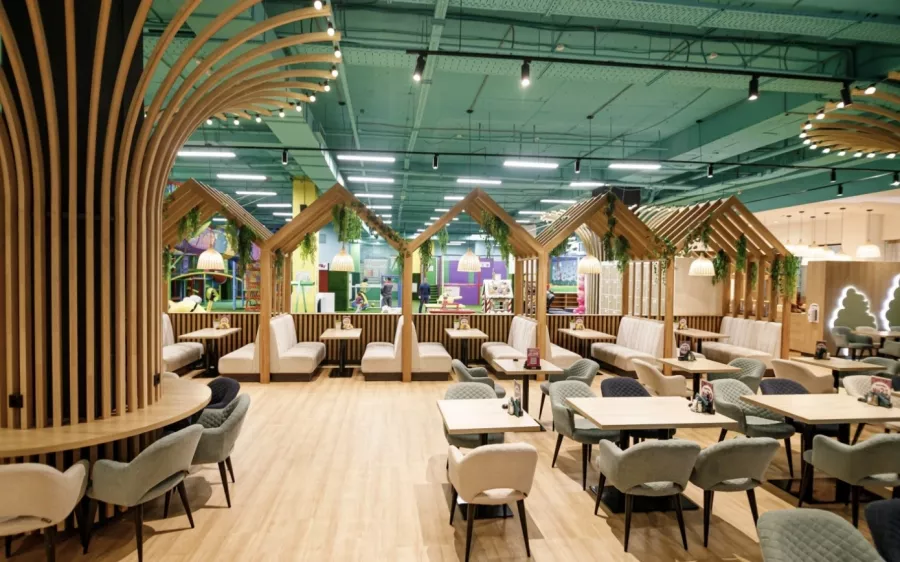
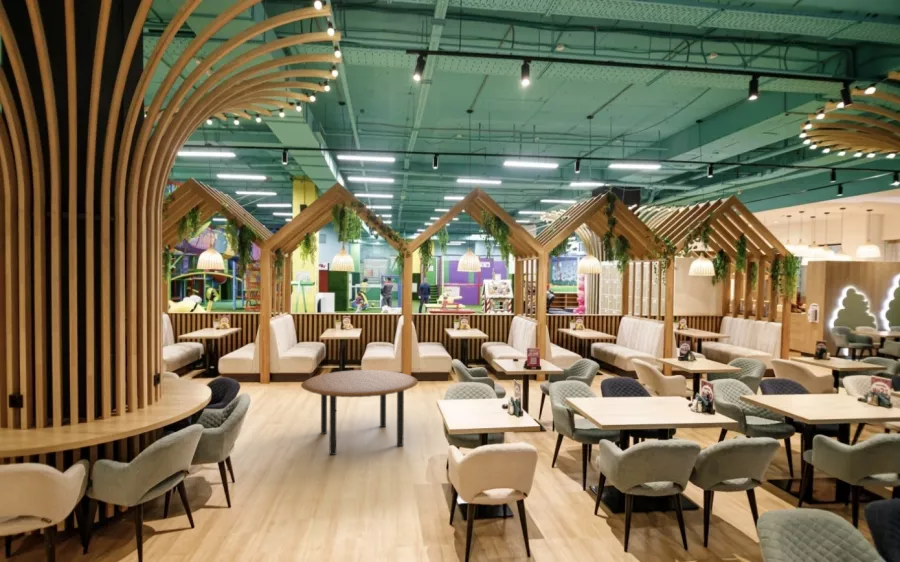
+ dining table (360, 396)
